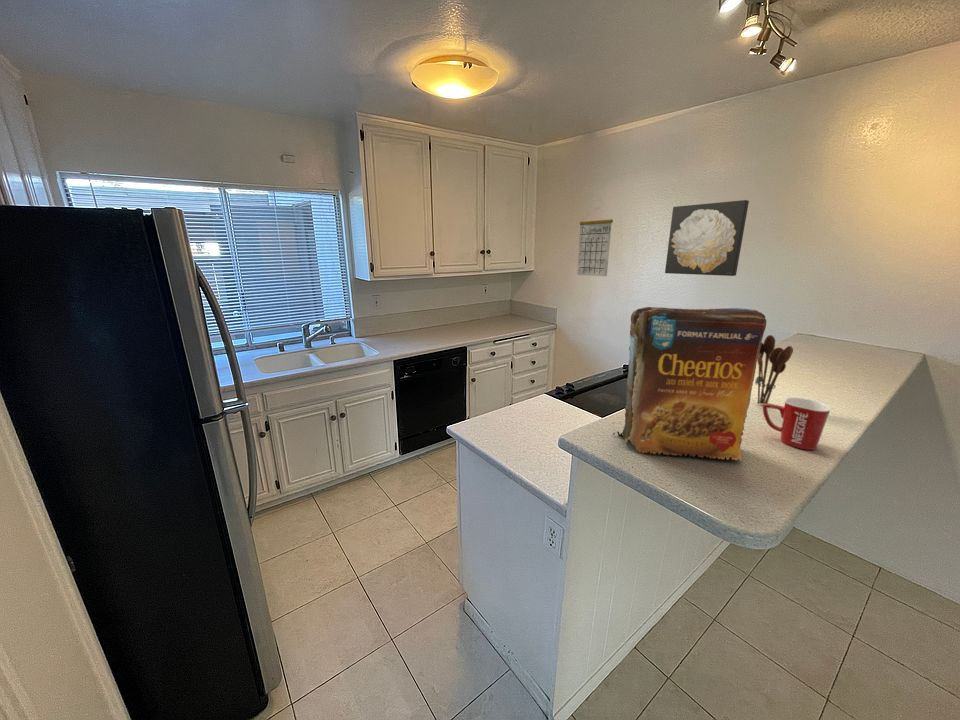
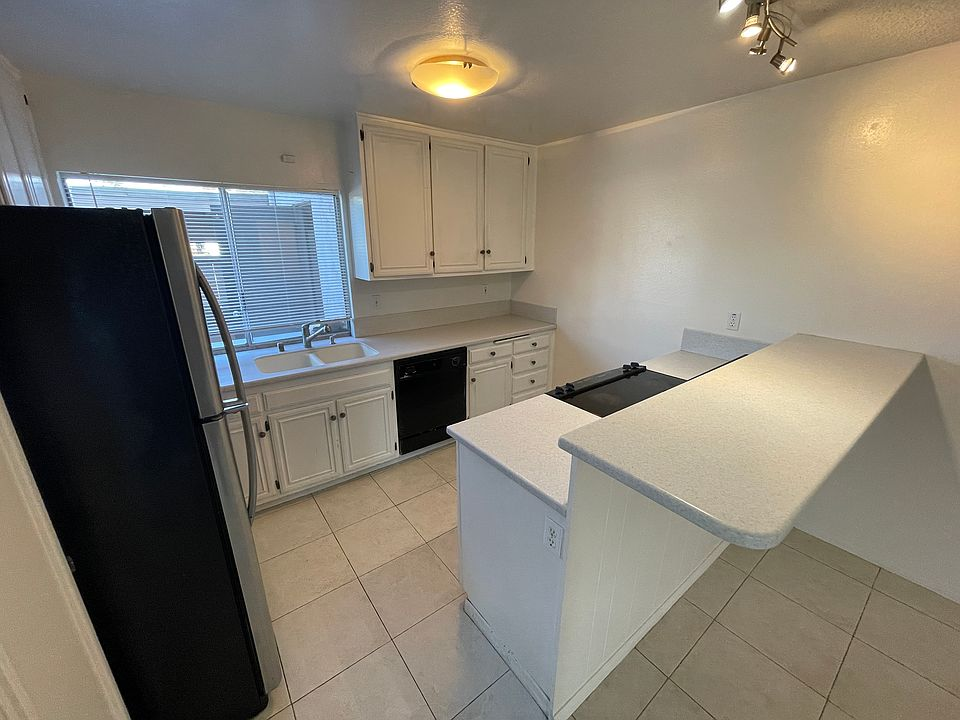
- wall art (703, 240)
- cereal box (683, 377)
- utensil holder (770, 372)
- mug (792, 421)
- calendar (594, 242)
